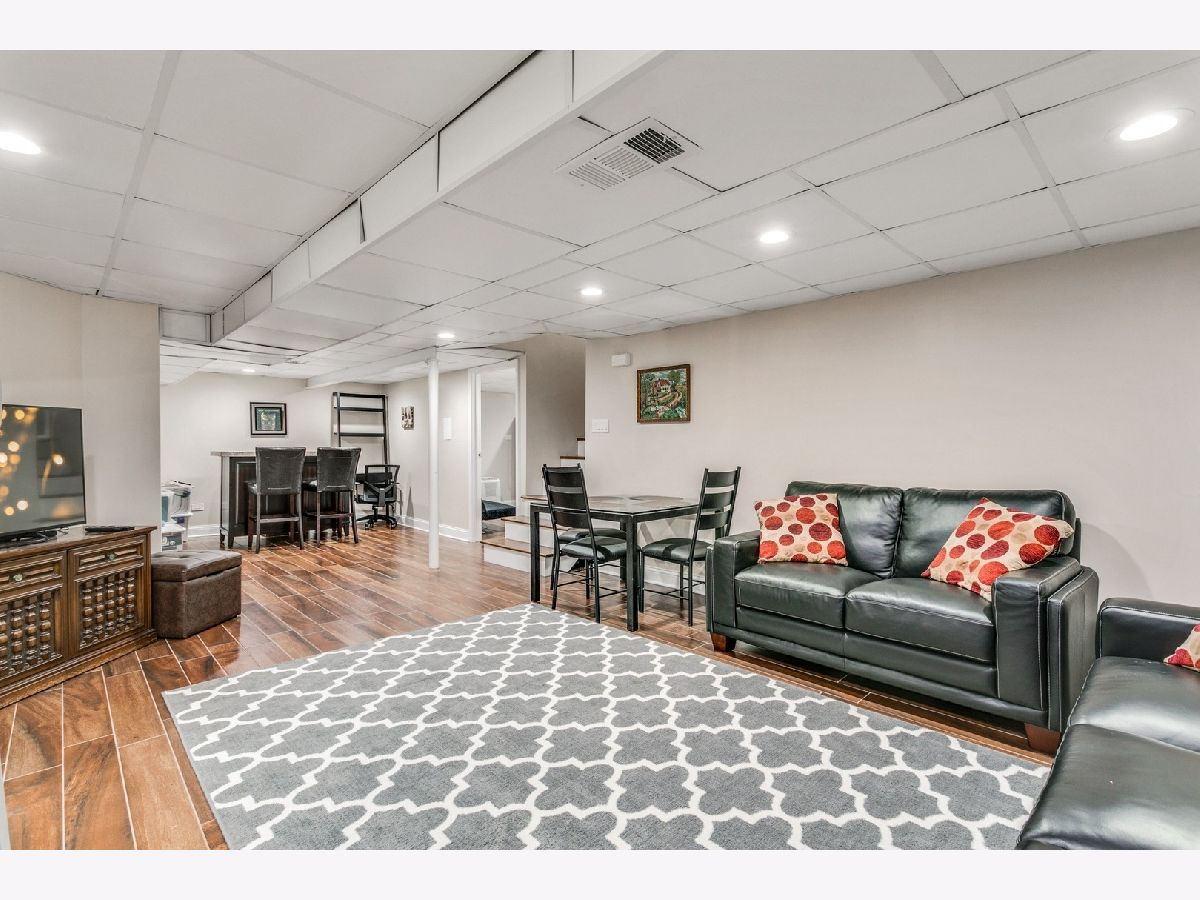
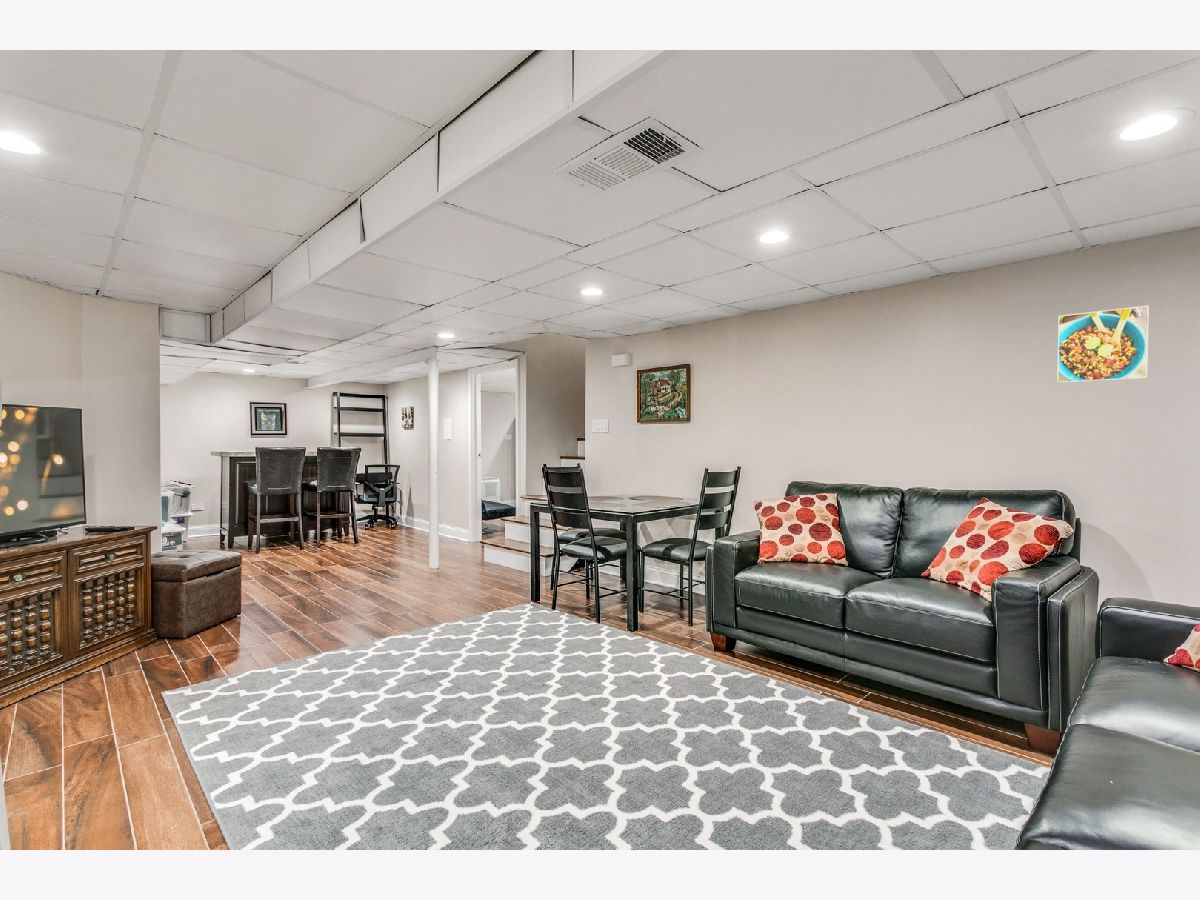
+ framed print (1101, 345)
